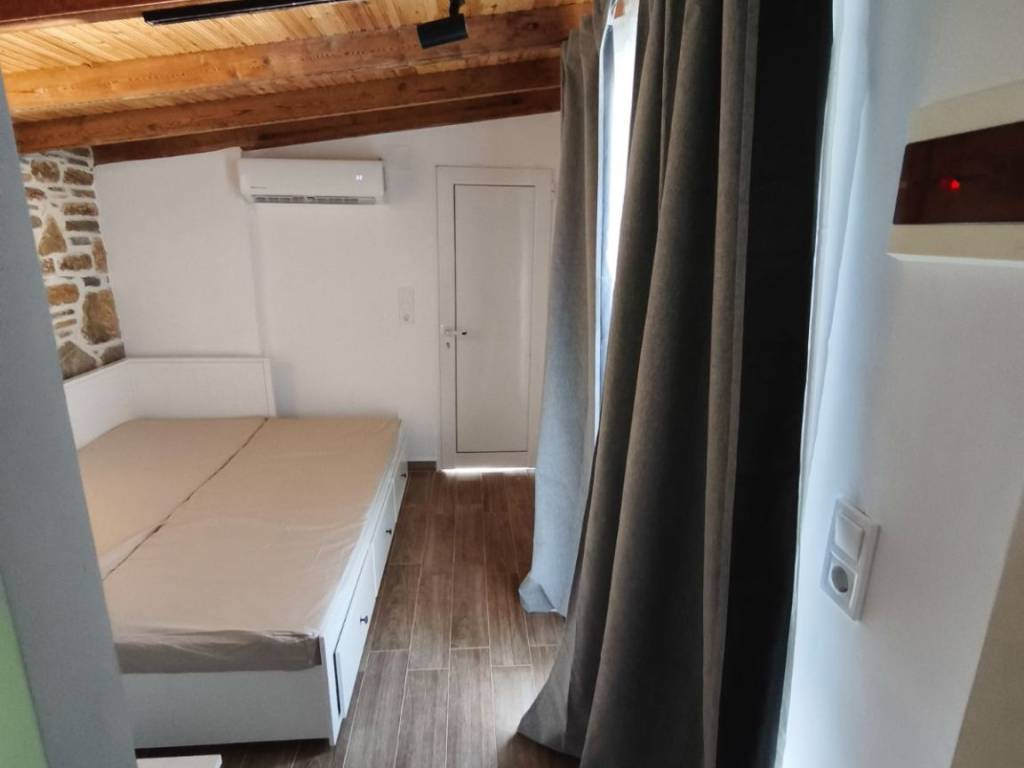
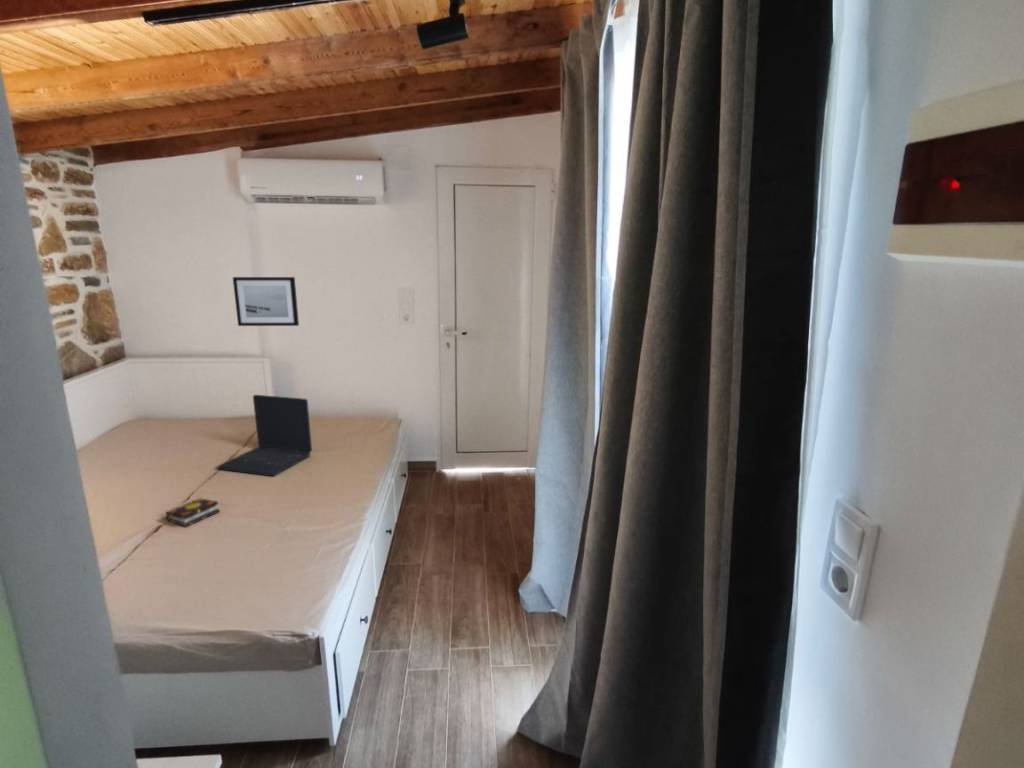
+ wall art (266, 301)
+ book (192, 510)
+ laptop (263, 433)
